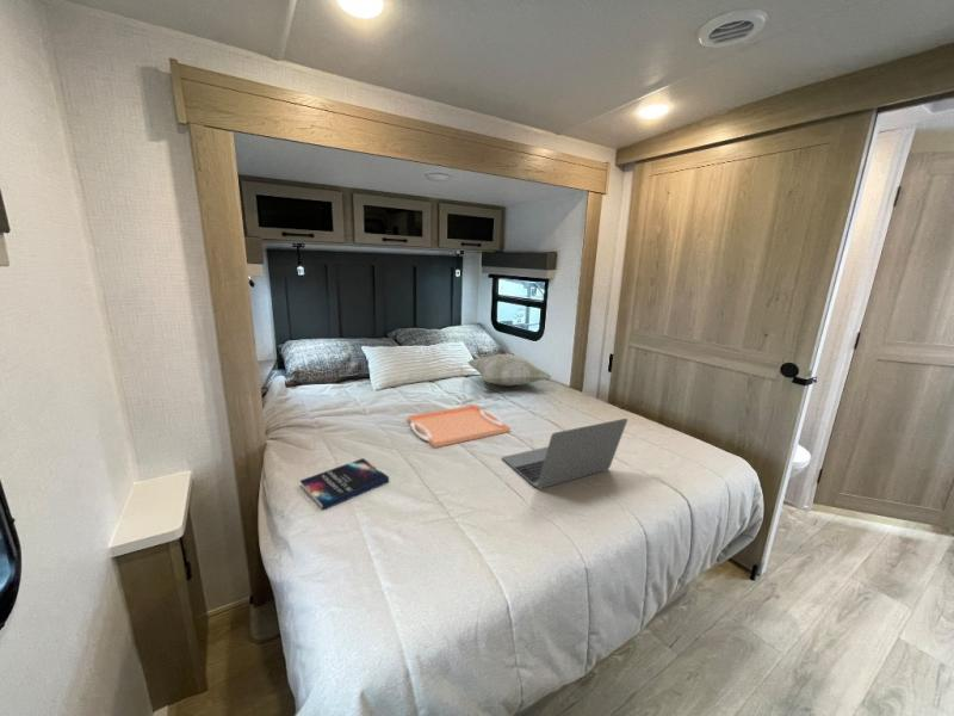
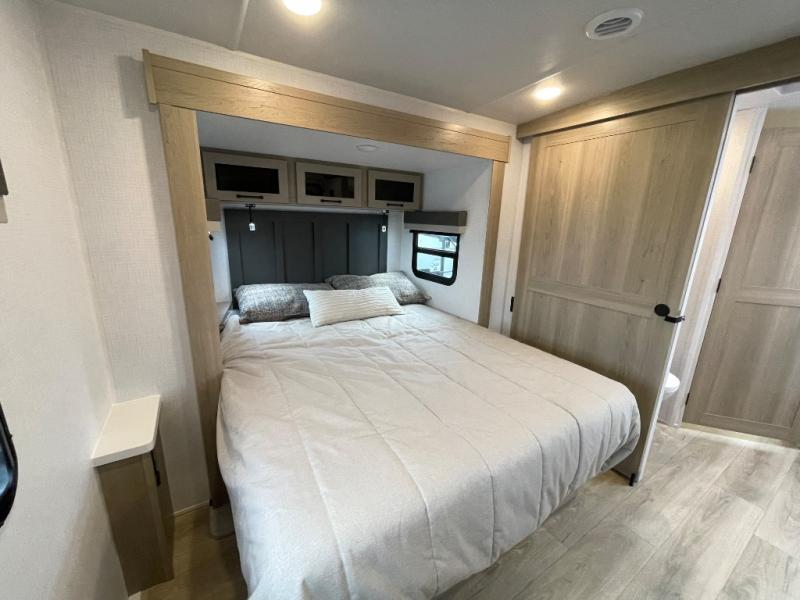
- decorative pillow (507, 369)
- laptop (560, 439)
- serving tray (457, 422)
- hardback book (345, 481)
